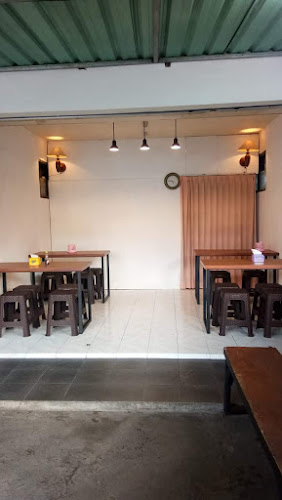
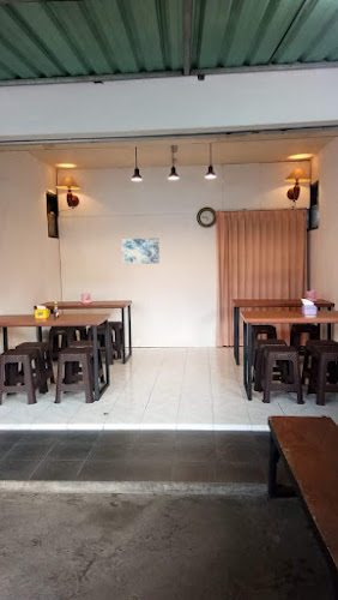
+ wall art (140, 251)
